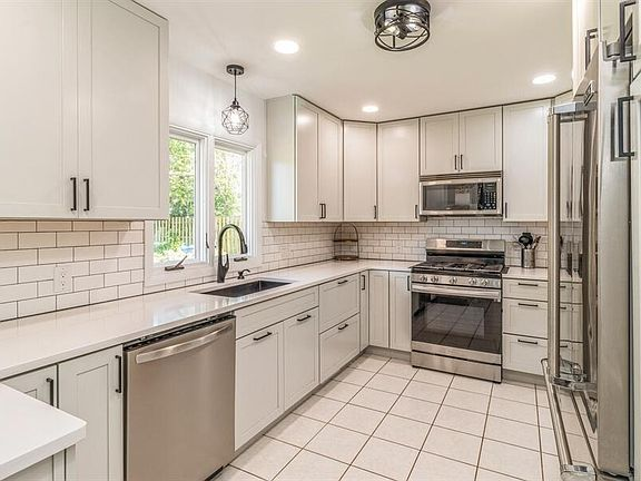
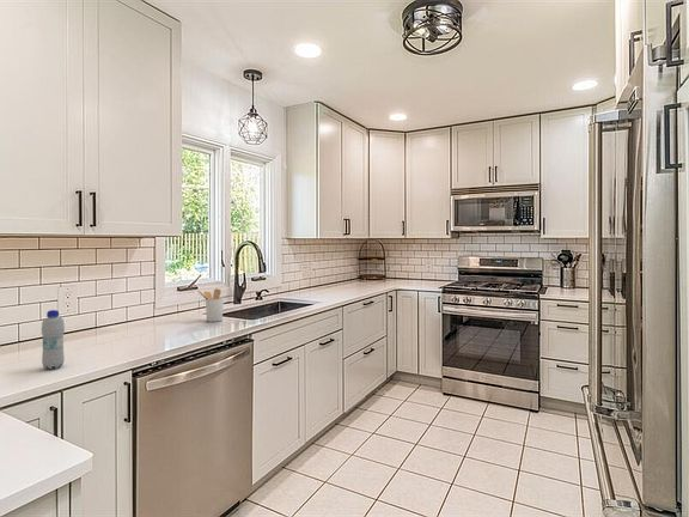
+ utensil holder (209, 304)
+ bottle (53, 339)
